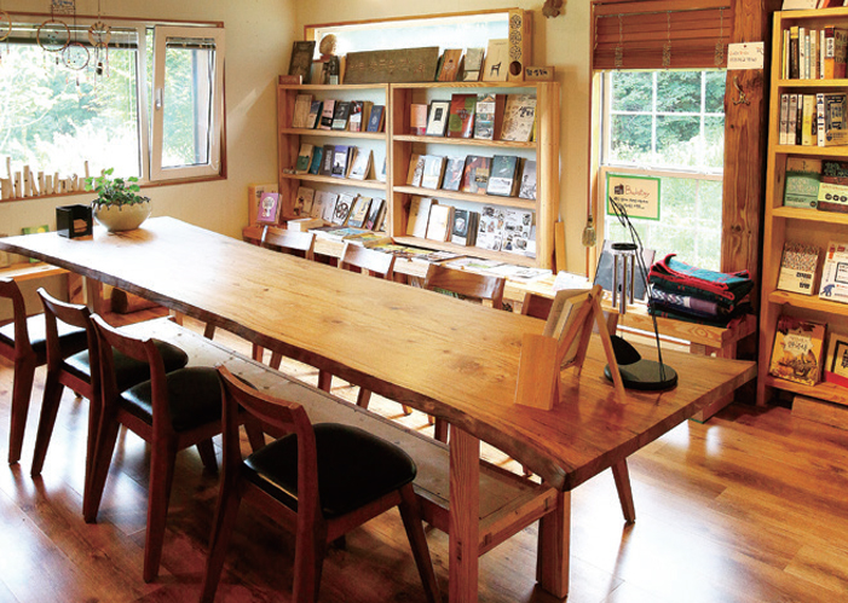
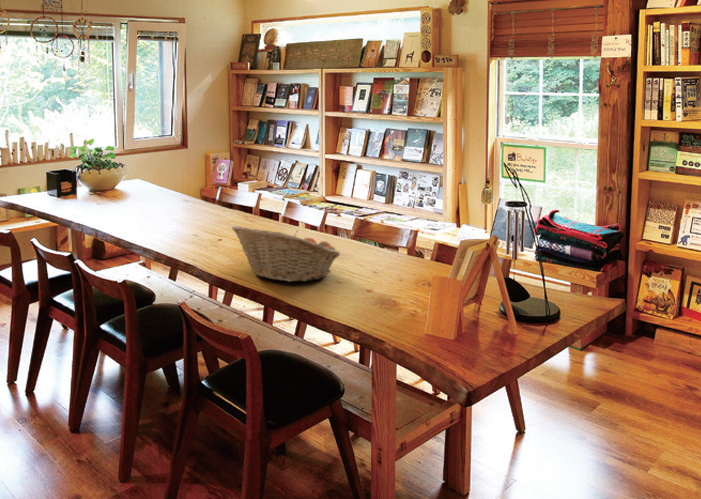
+ fruit basket (285, 250)
